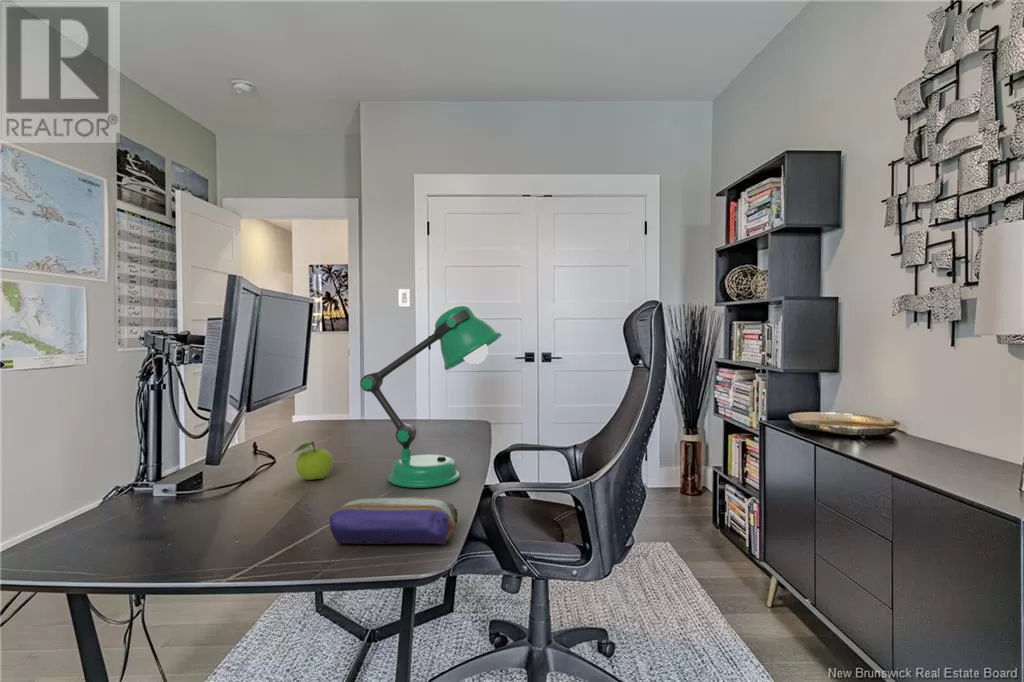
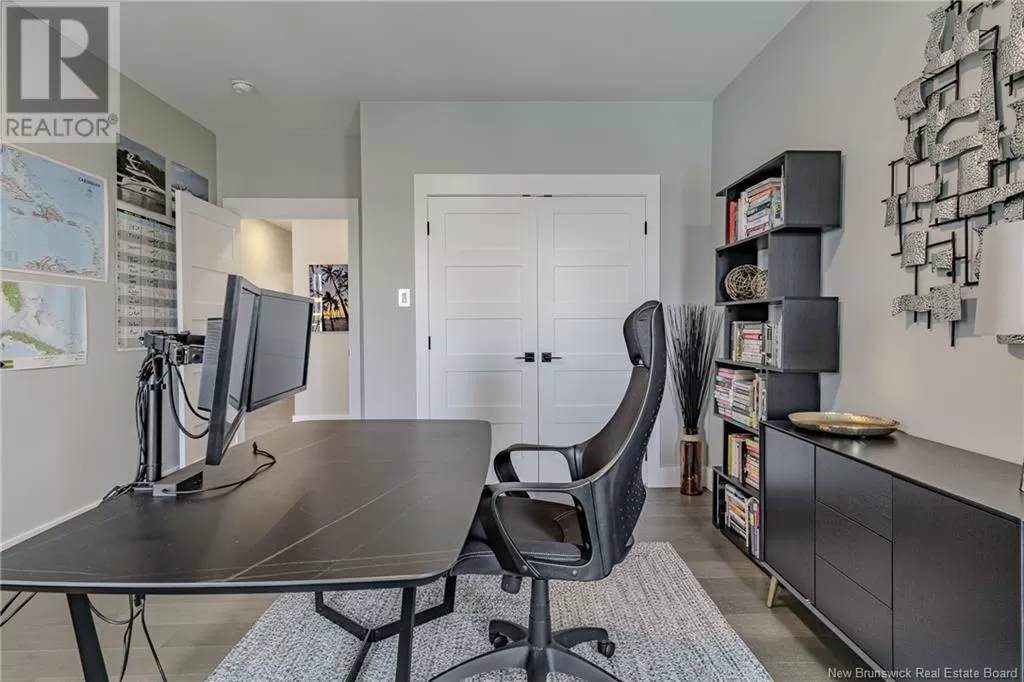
- desk lamp (445, 369)
- fruit (309, 460)
- pencil case (395, 521)
